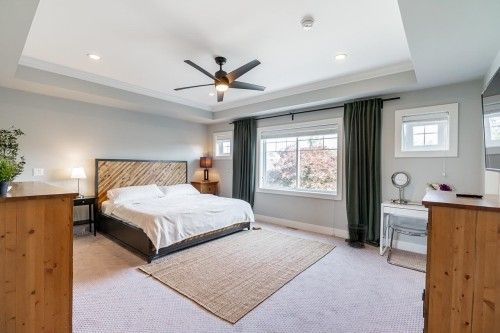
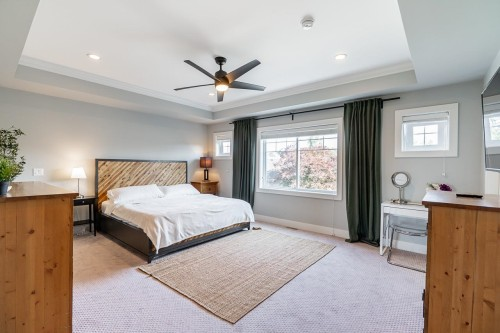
- waste bin (356, 235)
